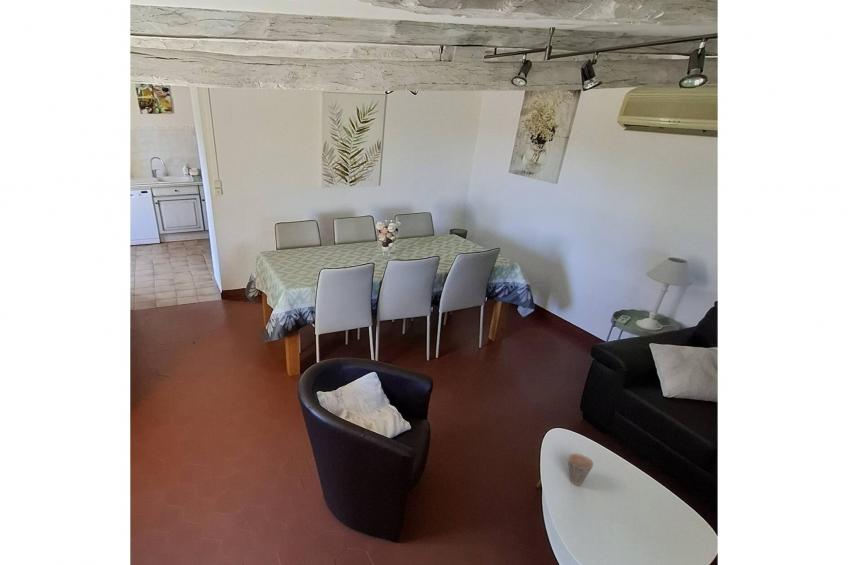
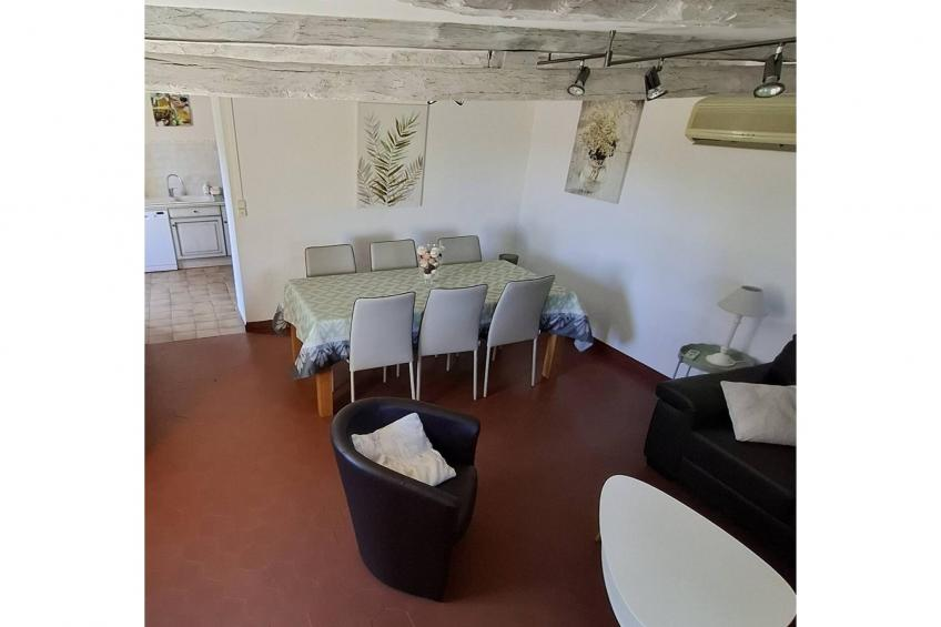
- cup (578, 470)
